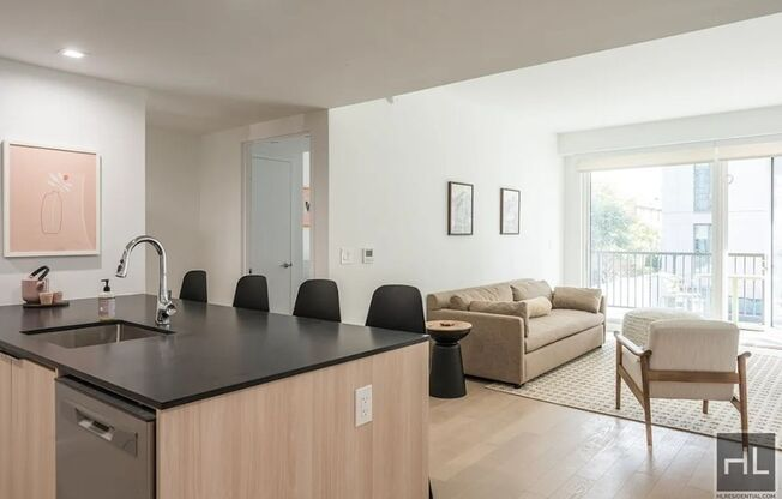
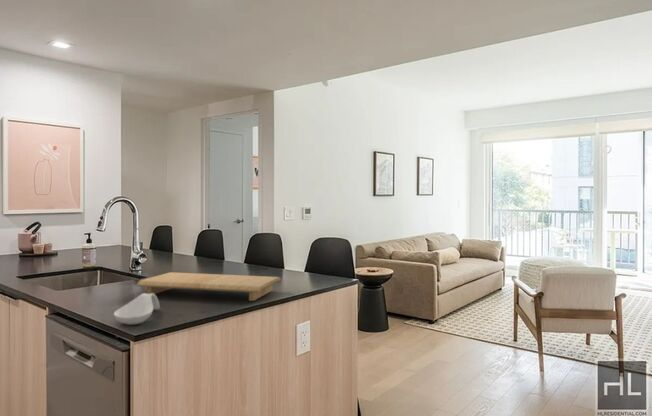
+ cutting board (211, 285)
+ spoon rest (140, 307)
